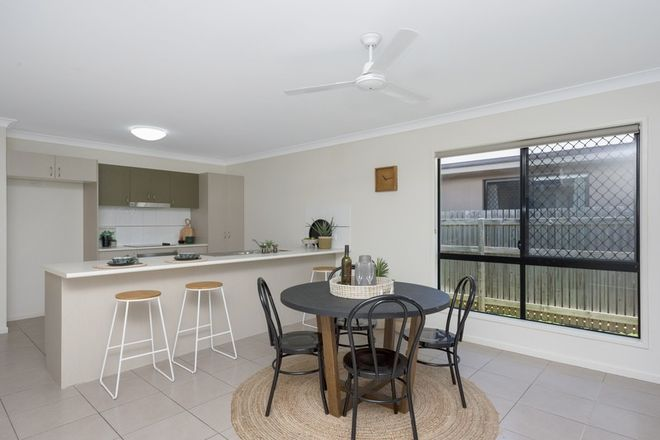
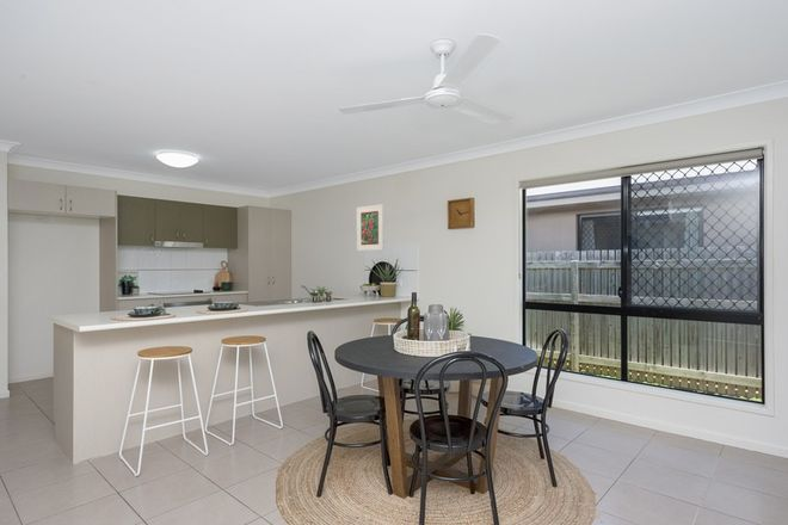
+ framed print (369, 228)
